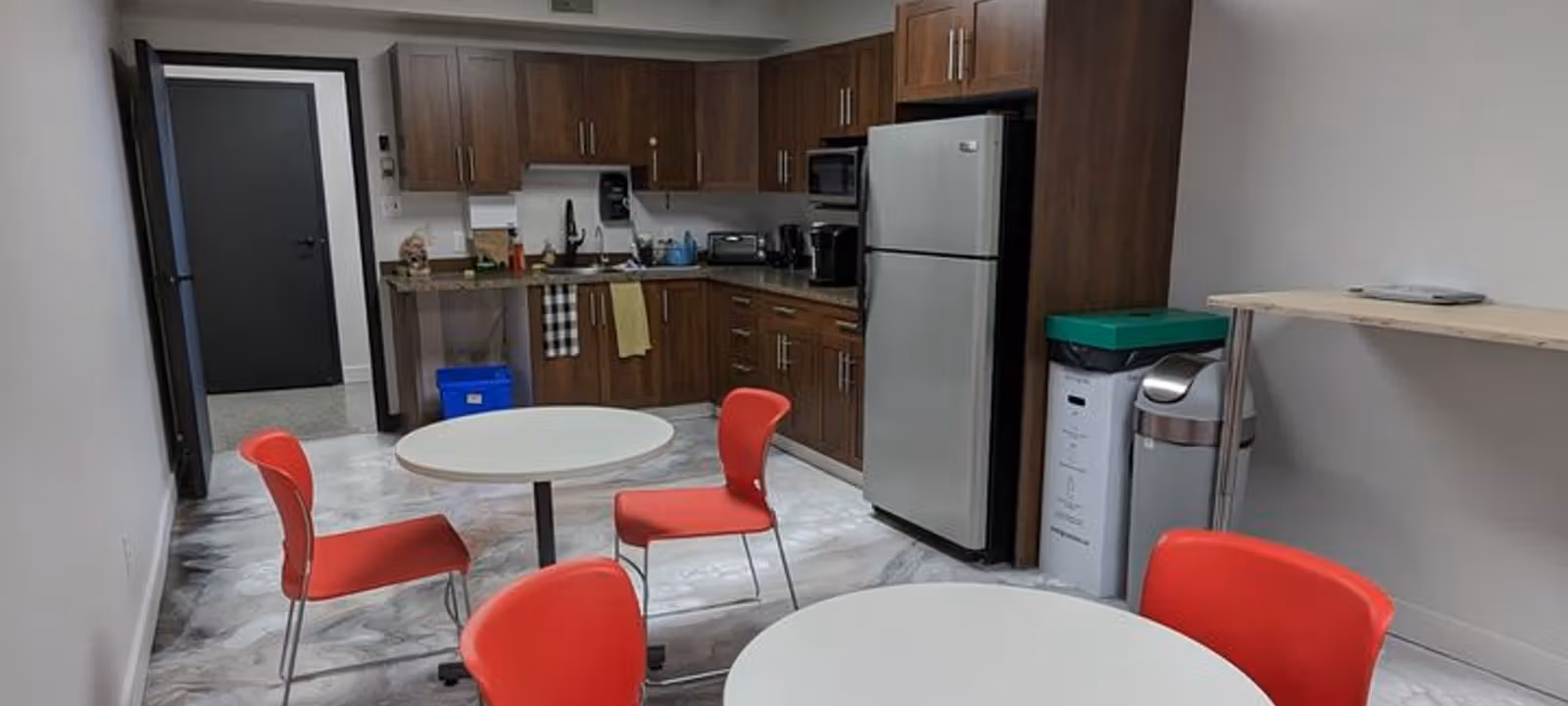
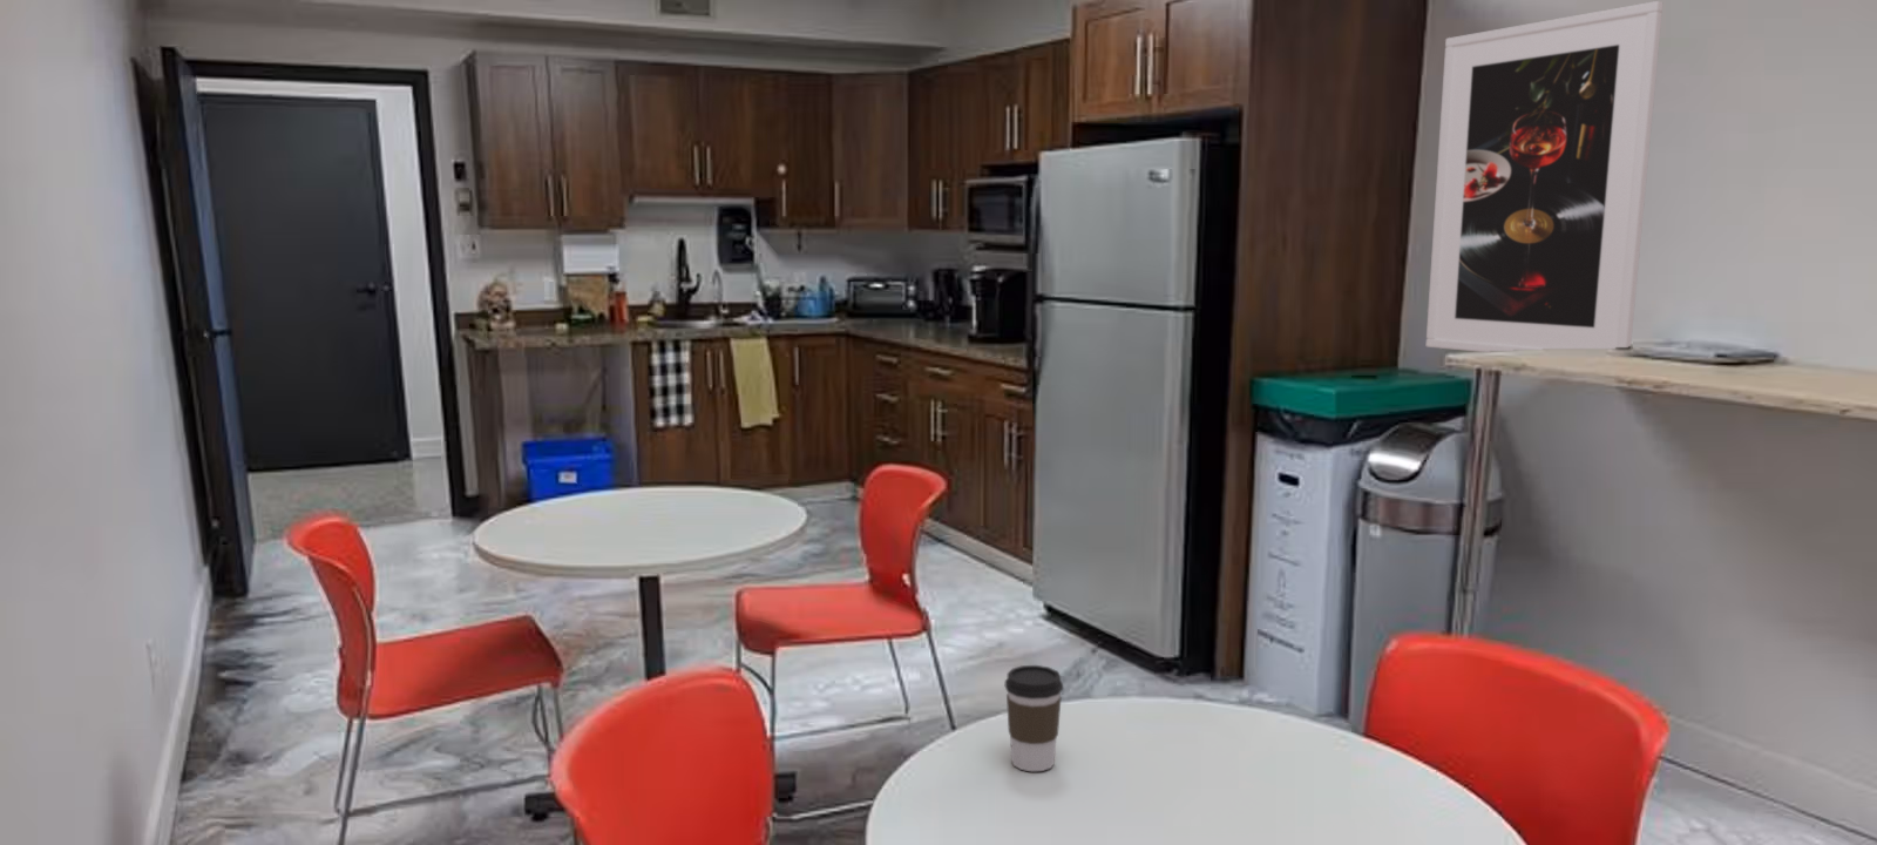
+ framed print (1532, 192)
+ coffee cup (1032, 718)
